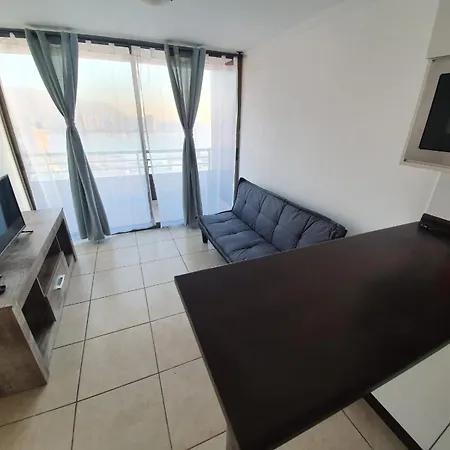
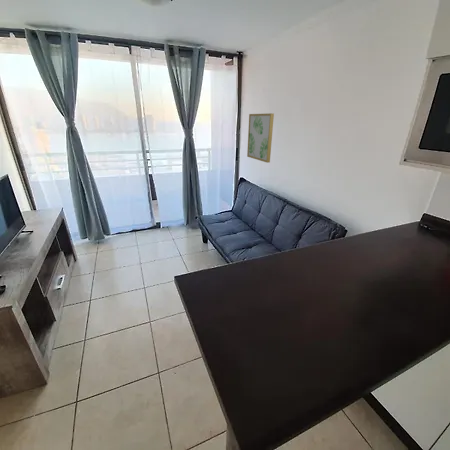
+ wall art (259, 137)
